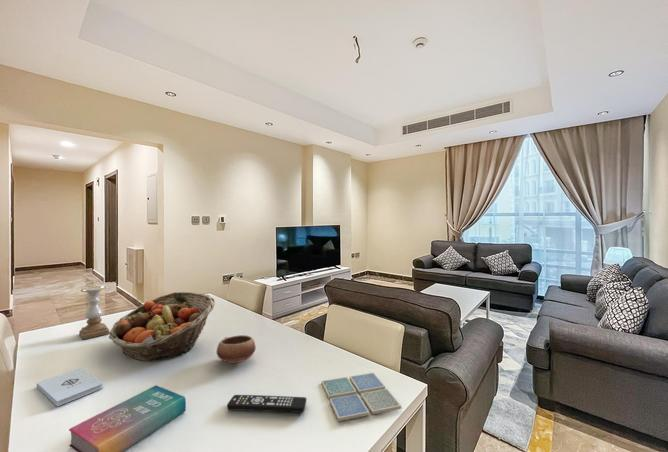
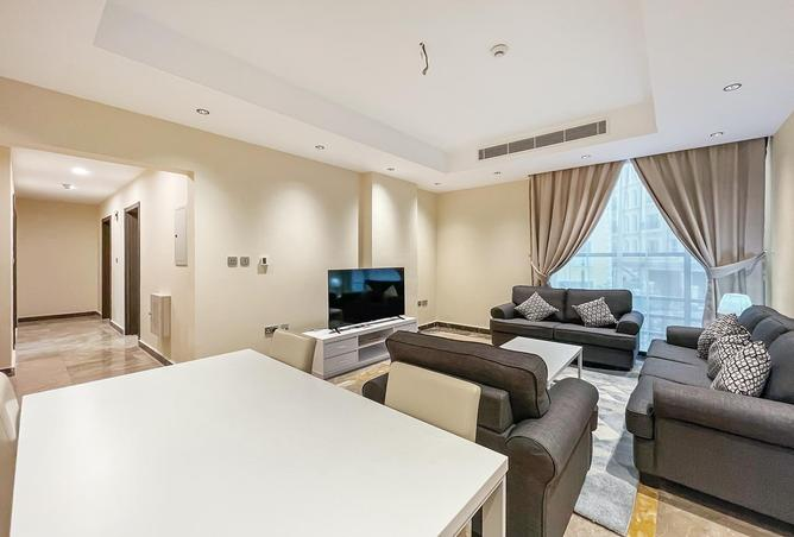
- drink coaster (359, 393)
- notepad (70, 385)
- book (132, 419)
- candle holder (94, 311)
- fruit basket (165, 322)
- bowl (236, 349)
- remote control (267, 403)
